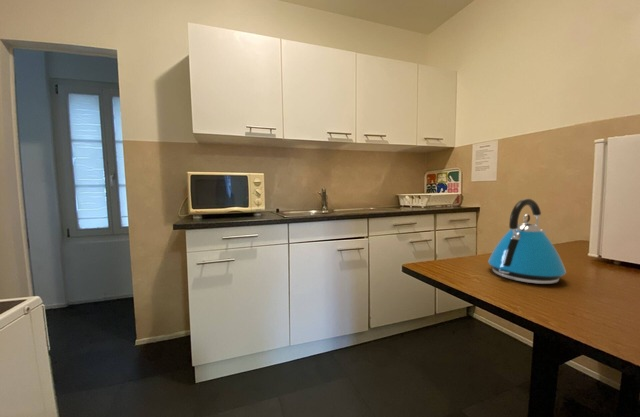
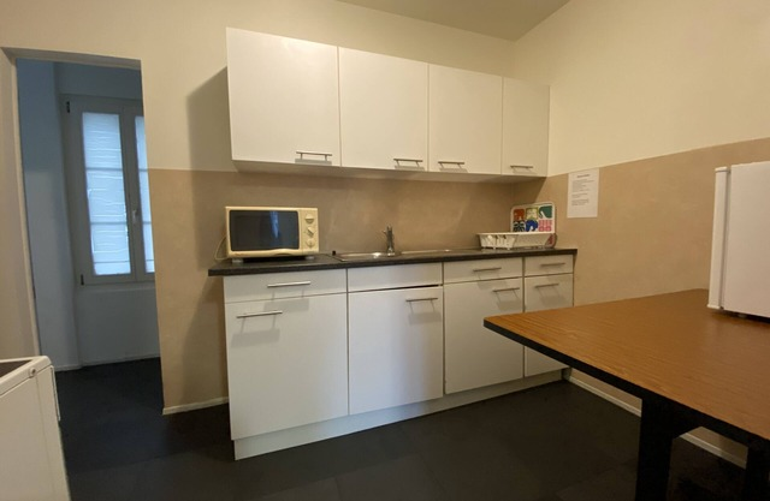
- kettle (524, 237)
